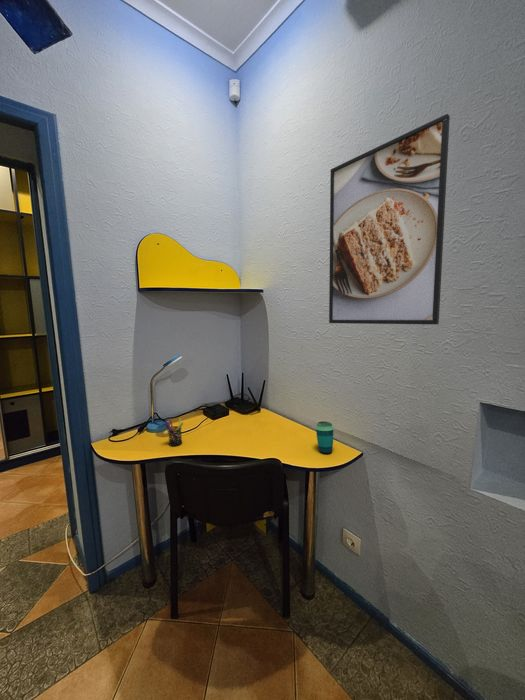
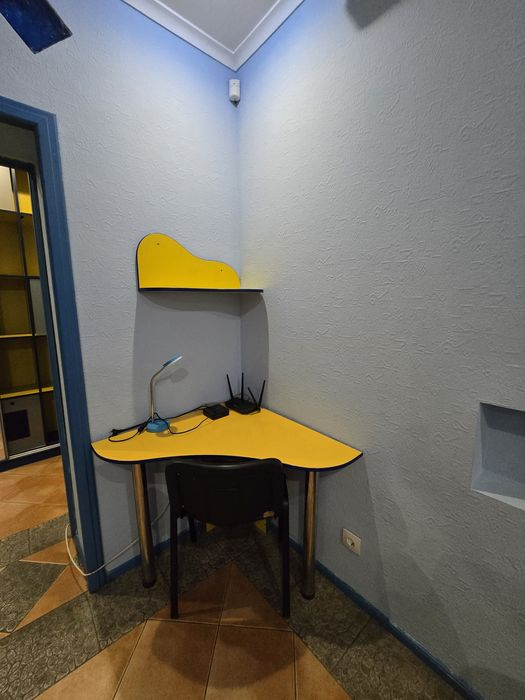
- cup (324, 437)
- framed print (378, 238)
- pen holder (175, 431)
